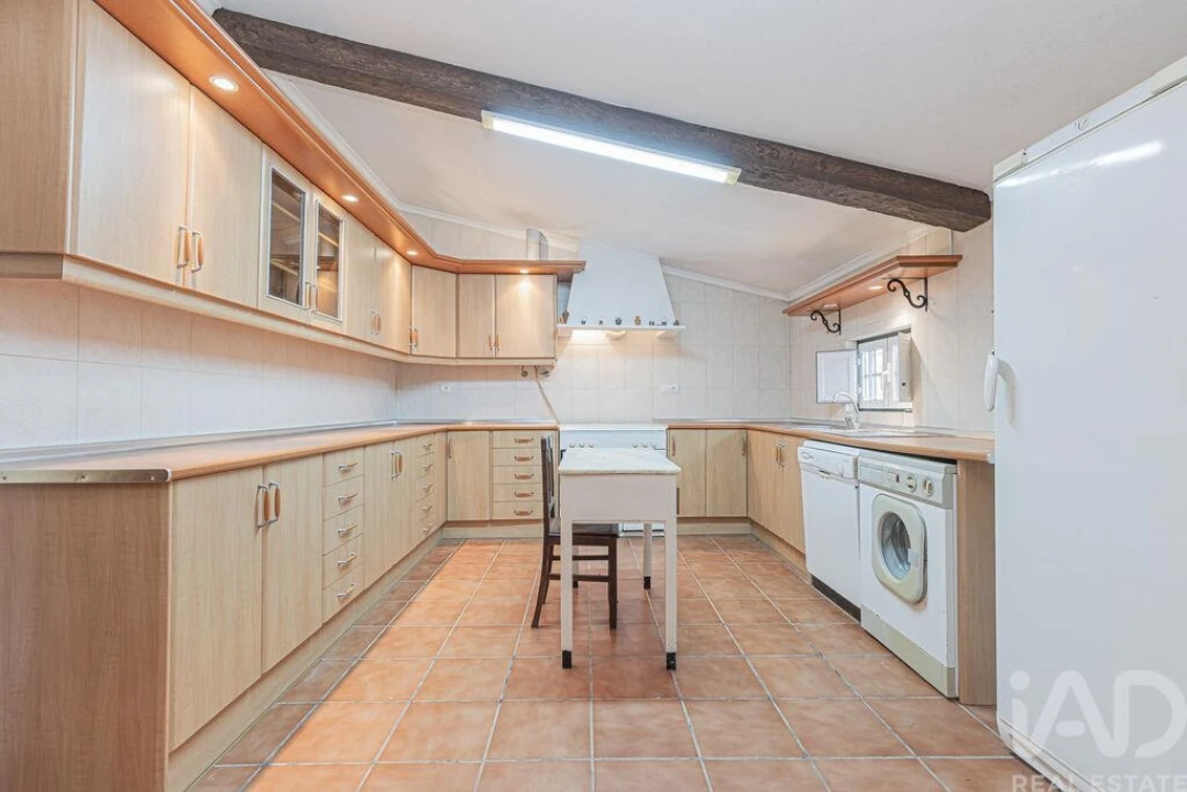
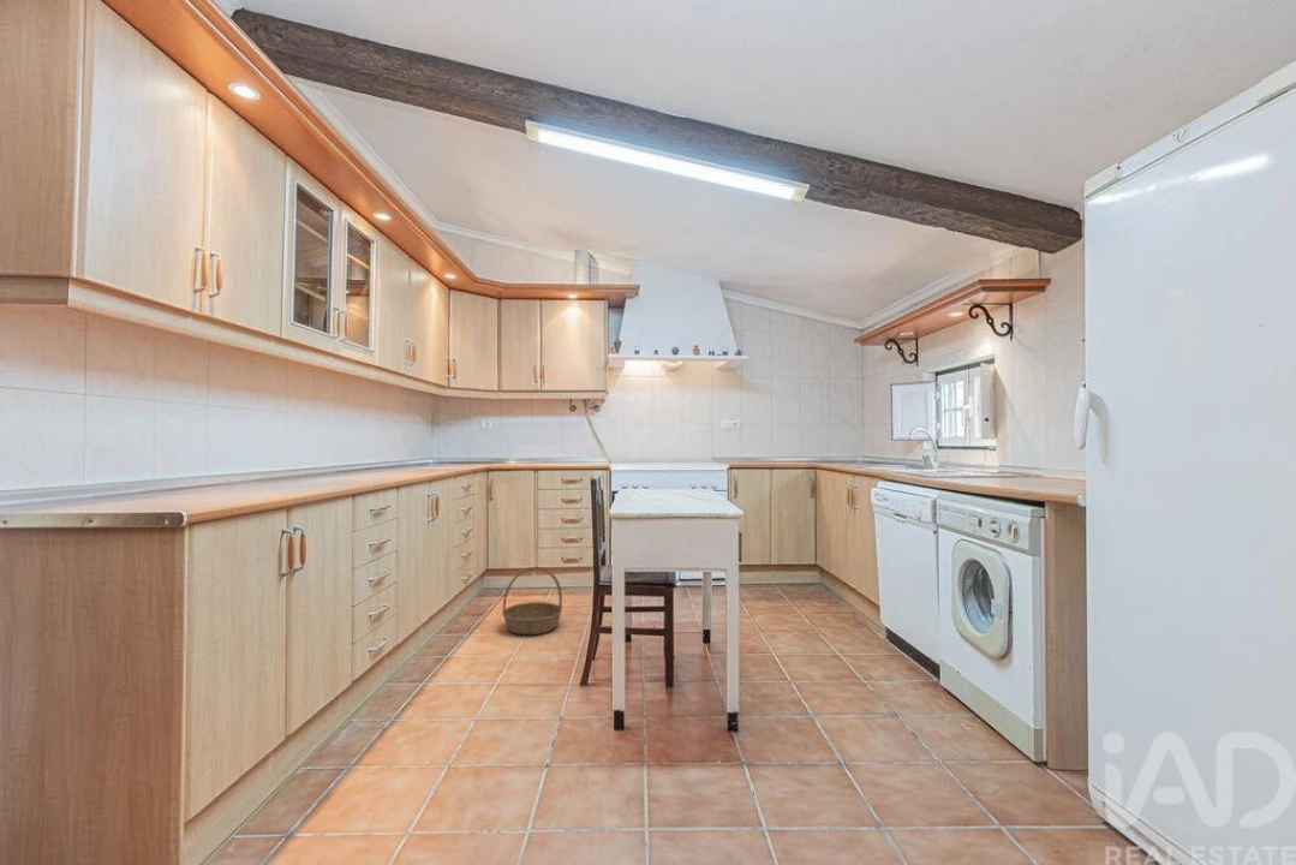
+ basket (532, 602)
